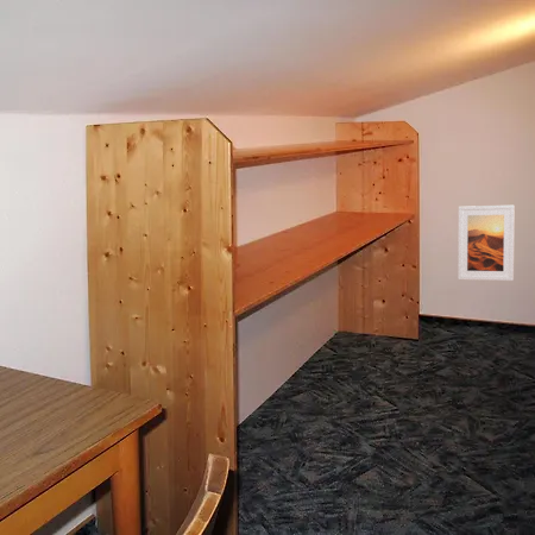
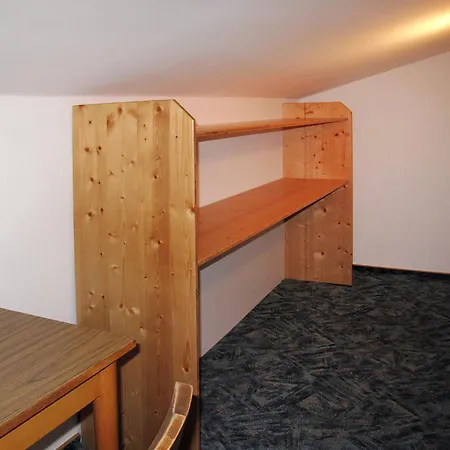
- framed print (485, 243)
